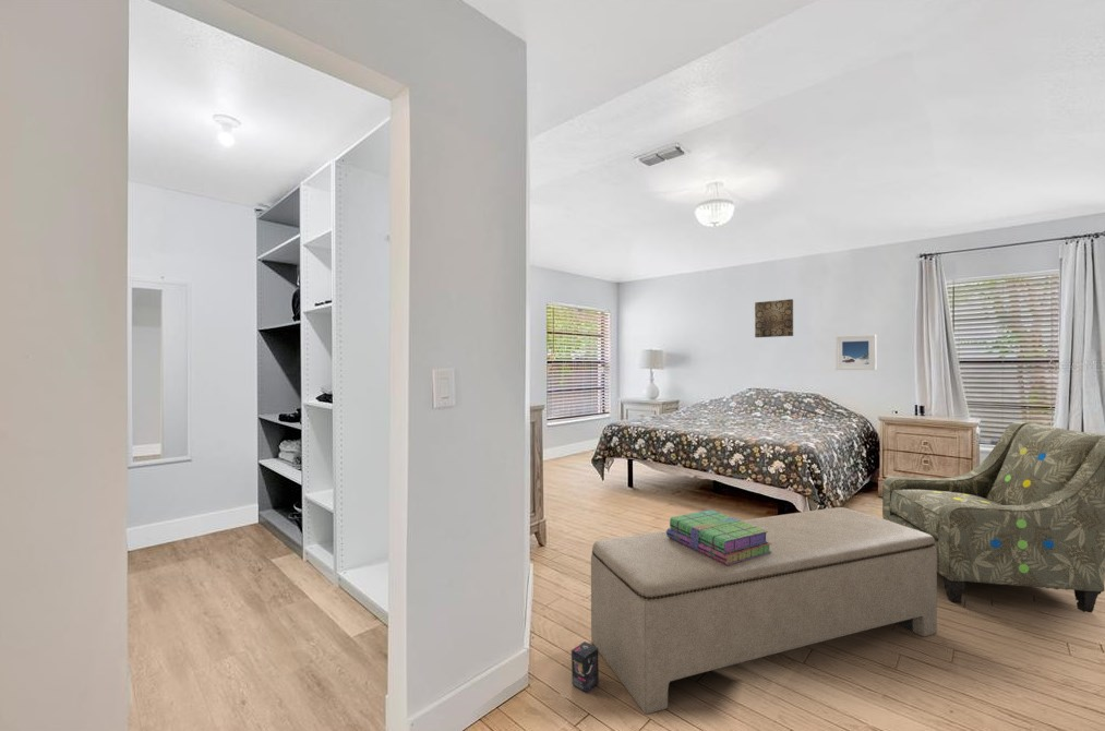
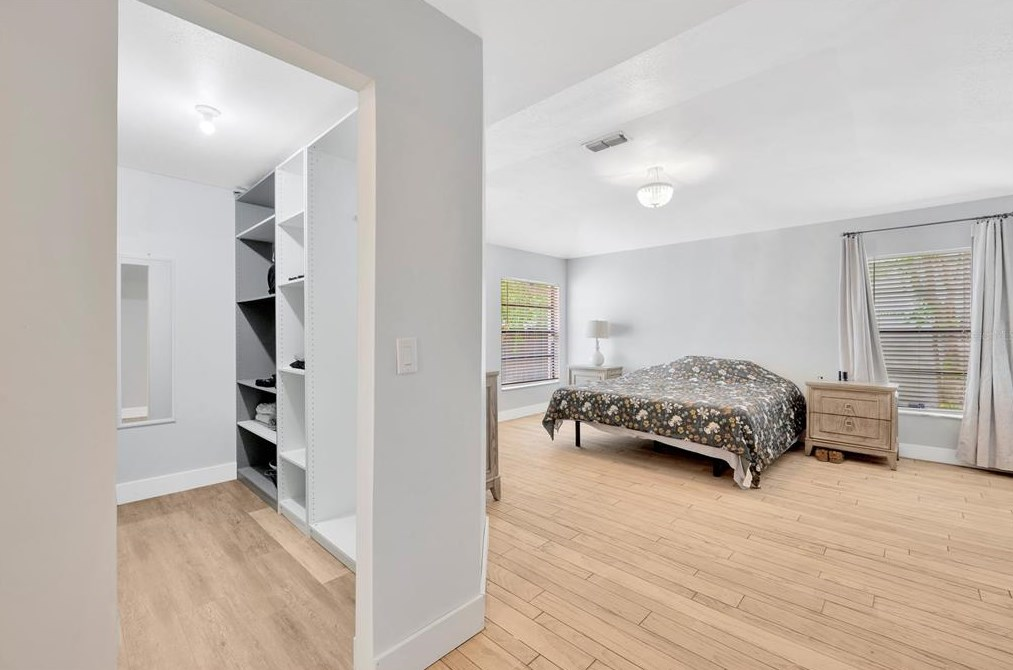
- armchair (992, 503)
- stack of books (717, 534)
- box (585, 666)
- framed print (855, 352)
- wall art (773, 319)
- bench (766, 586)
